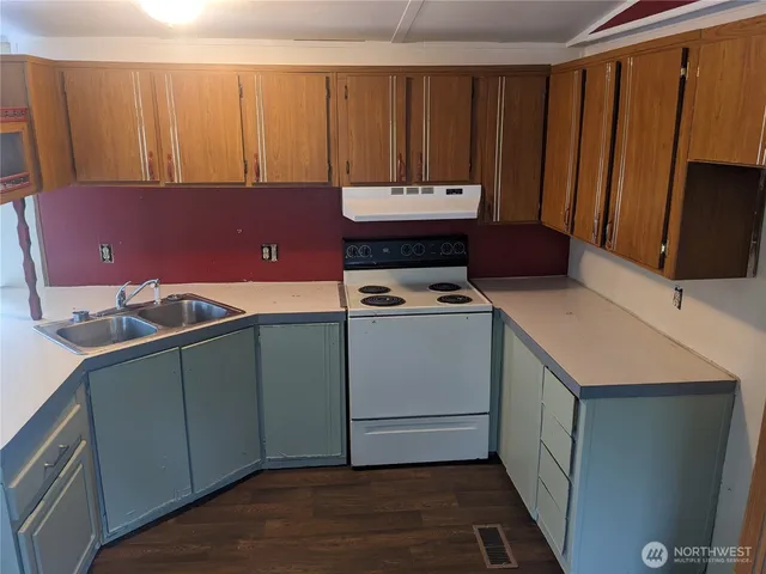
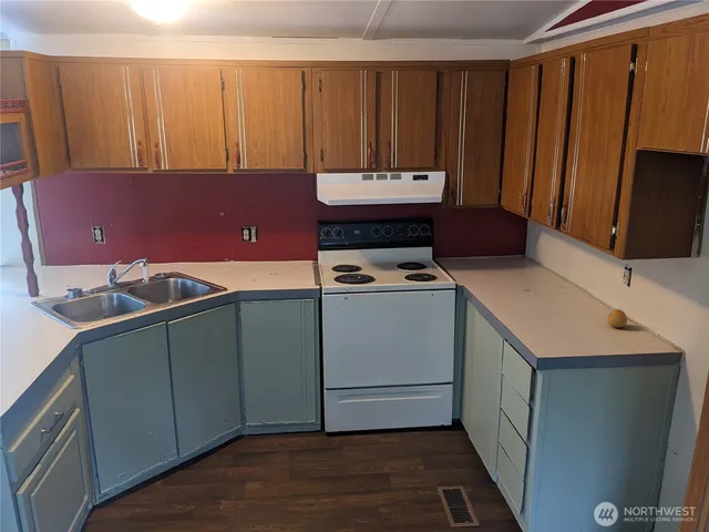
+ fruit (617, 318)
